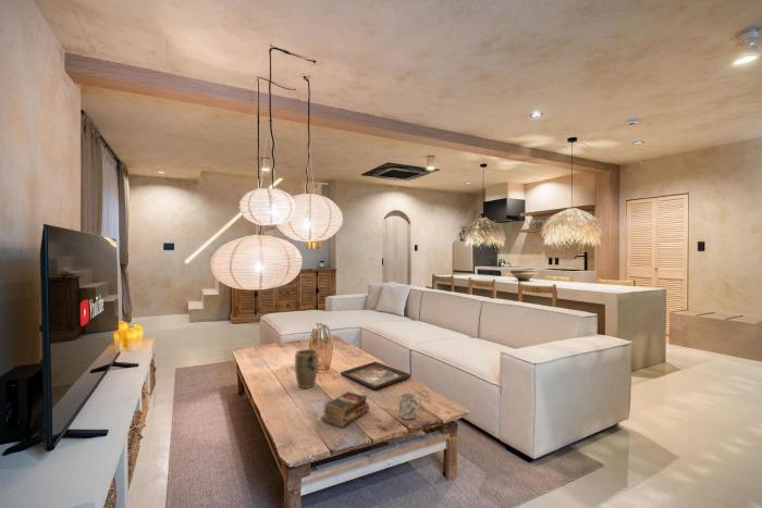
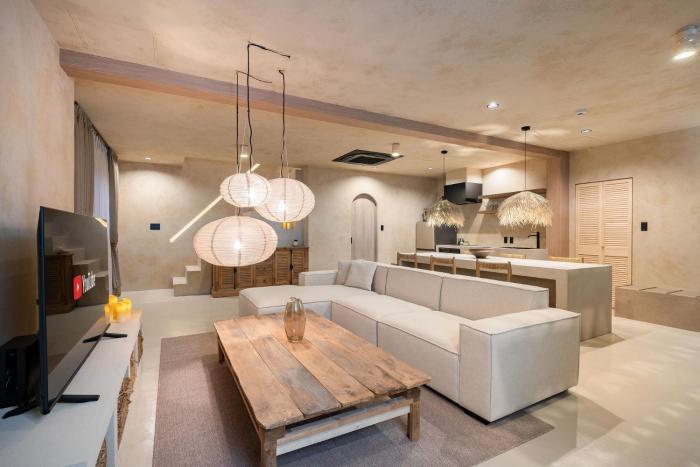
- books (345, 407)
- decorative tray (374, 374)
- mug (410, 405)
- plant pot (306, 368)
